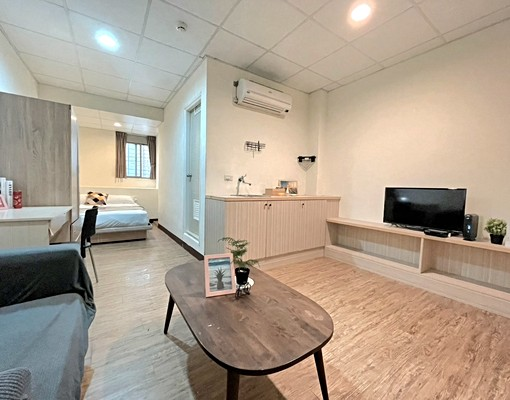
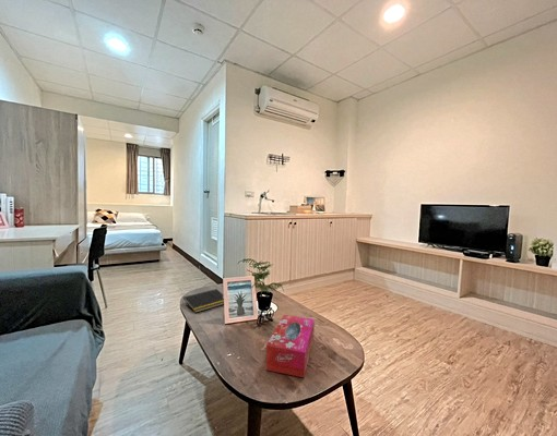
+ tissue box (292, 341)
+ notepad (206, 300)
